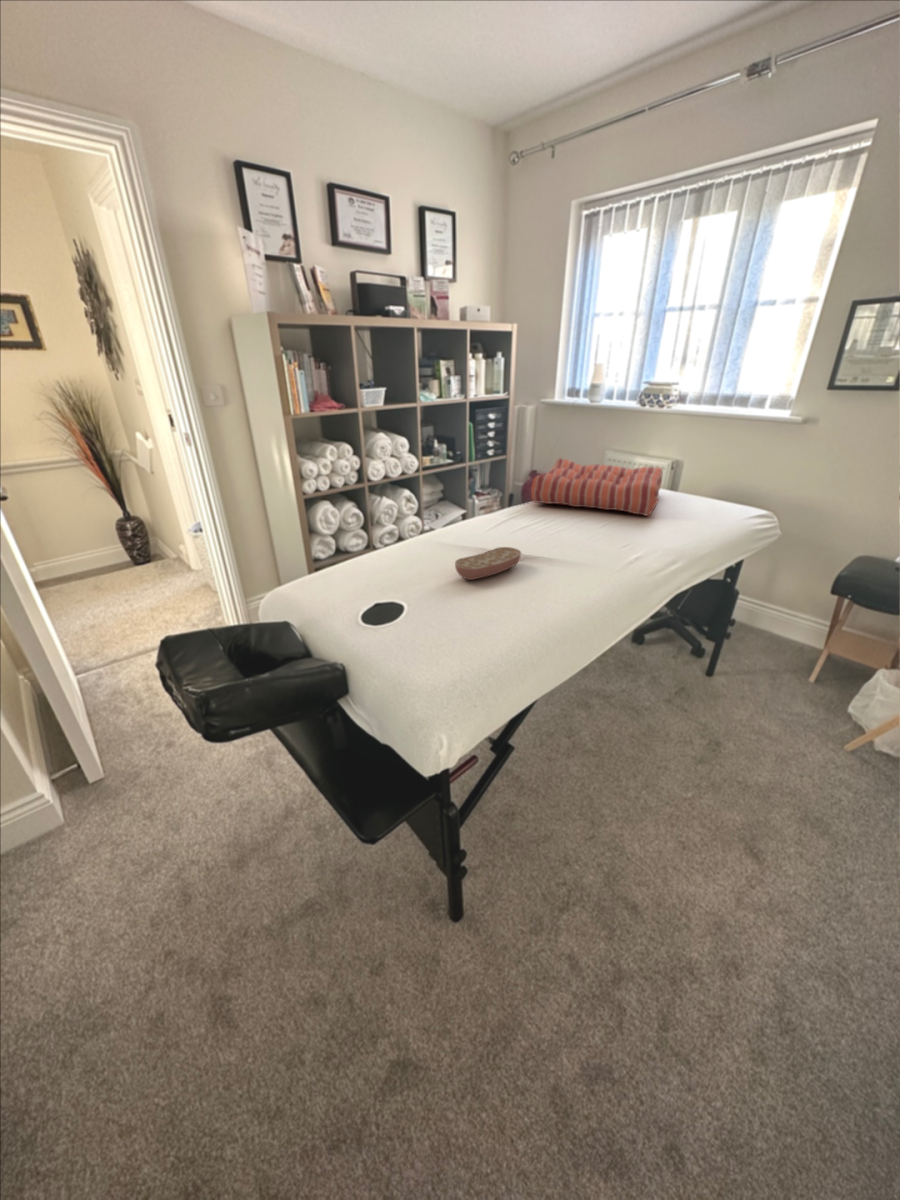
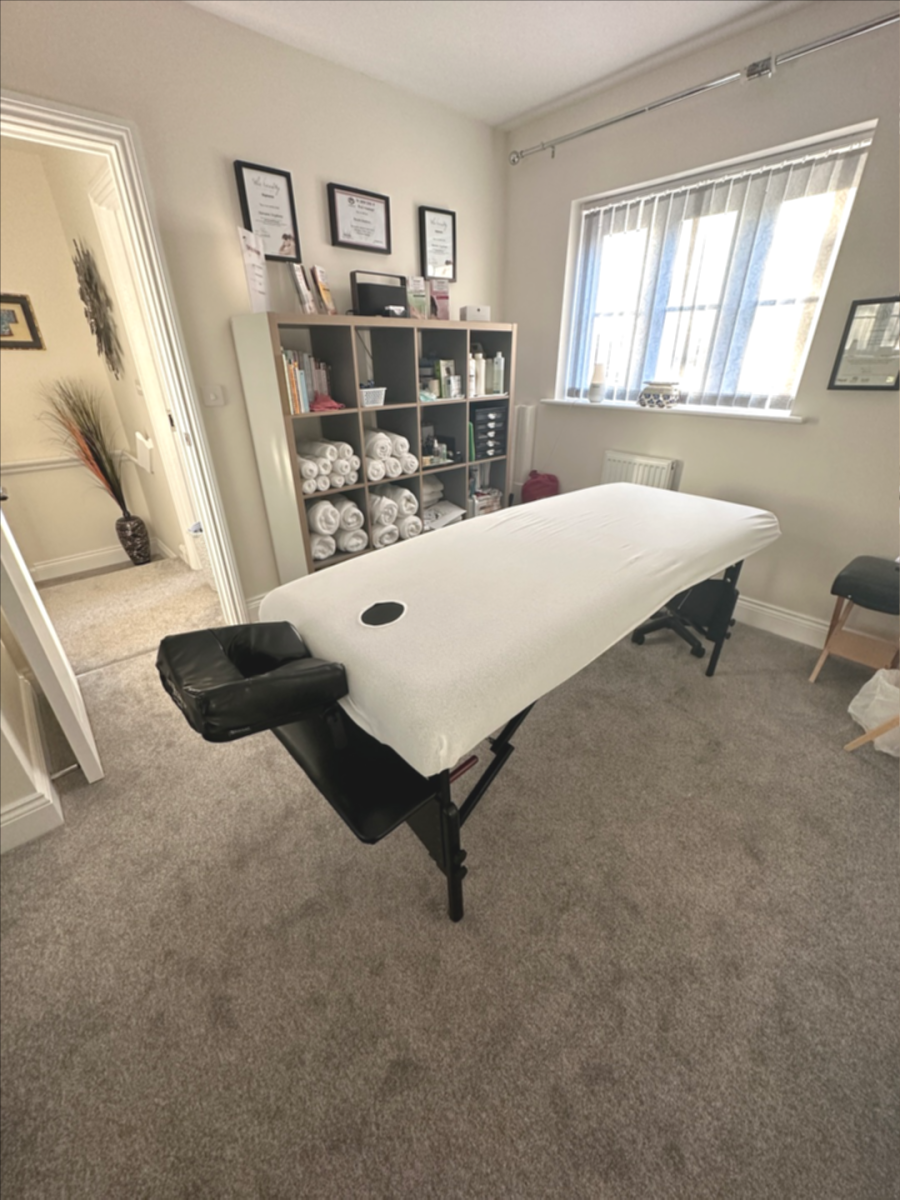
- anatomical model (489, 565)
- seat cushion (599, 484)
